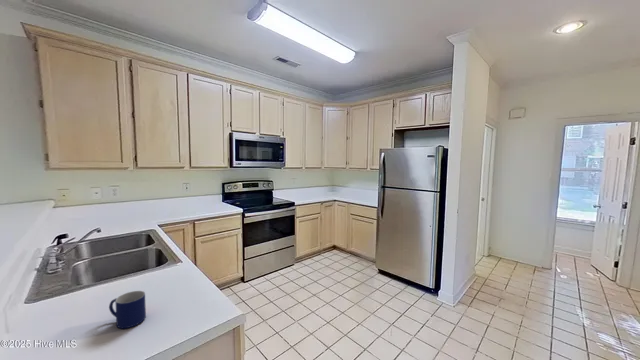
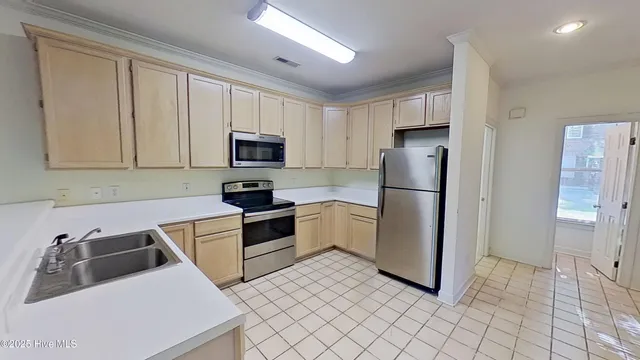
- mug (126, 308)
